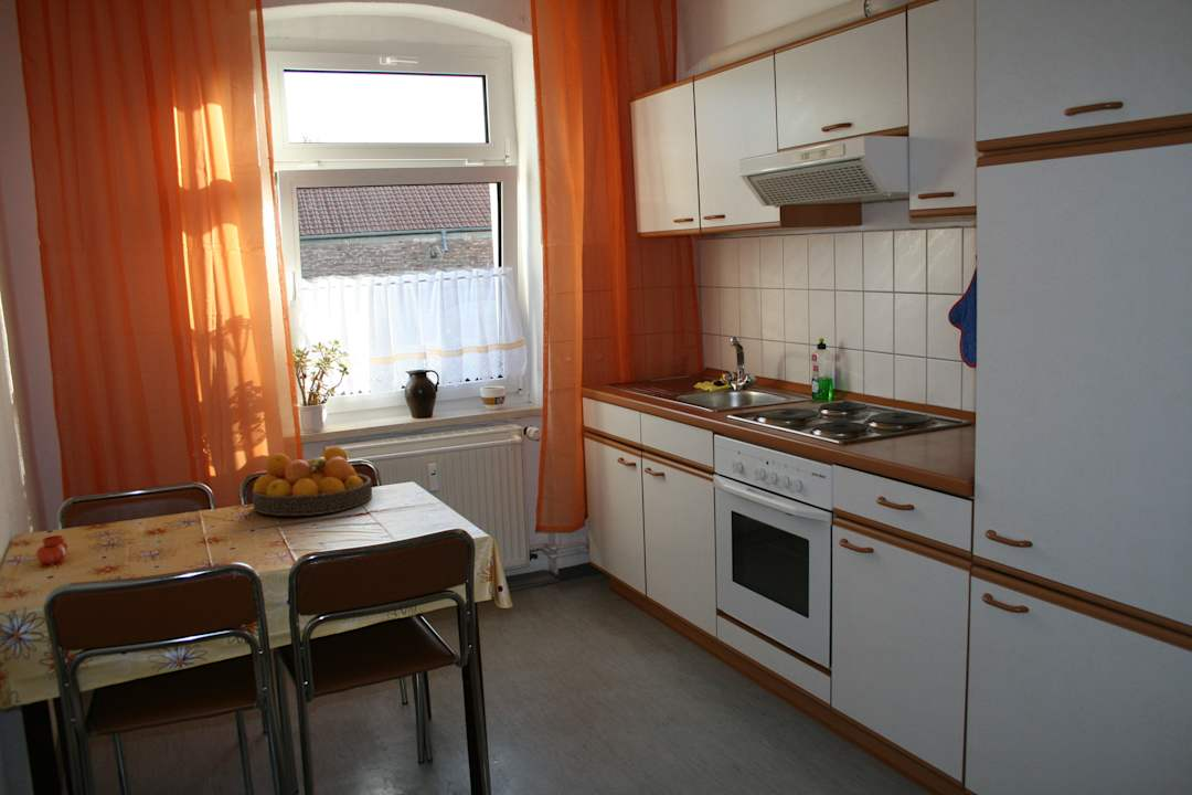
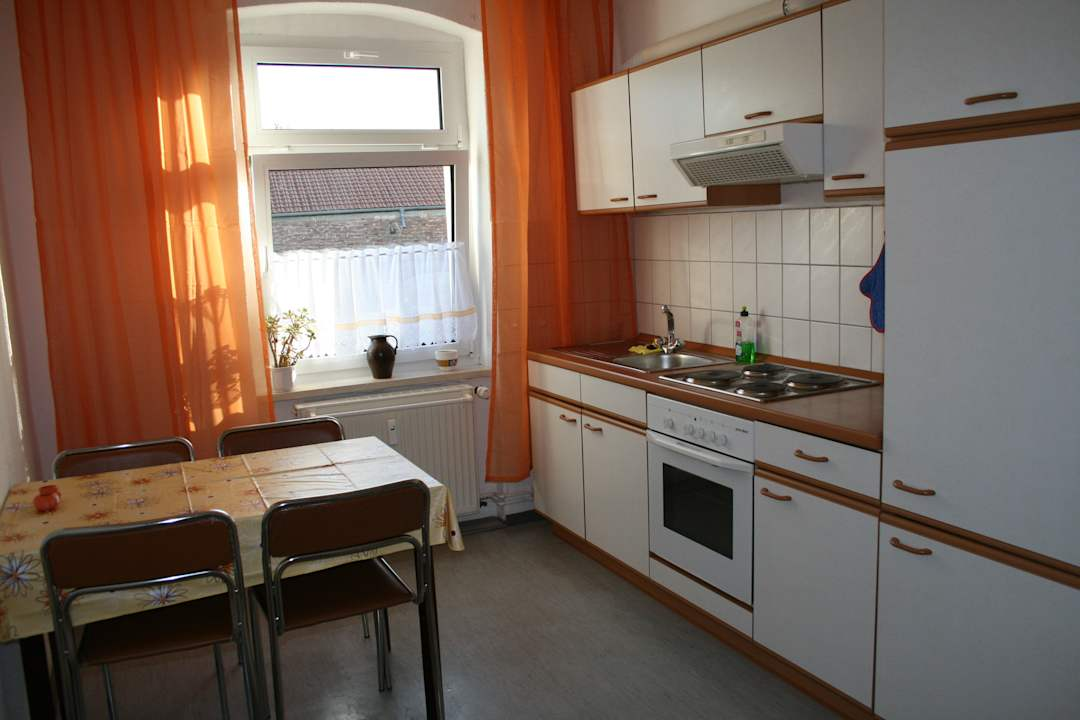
- fruit bowl (311, 476)
